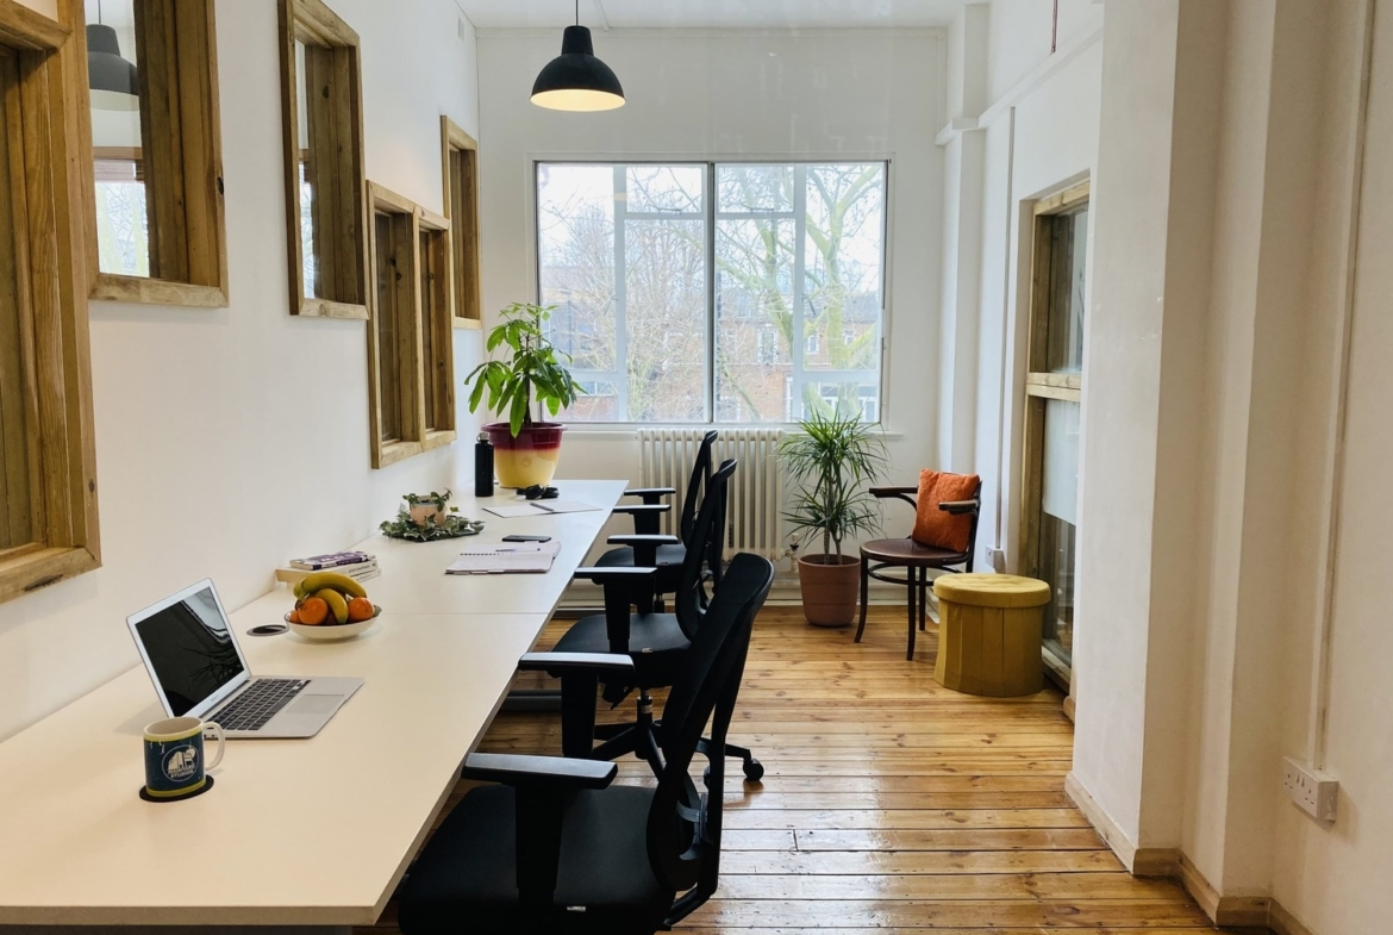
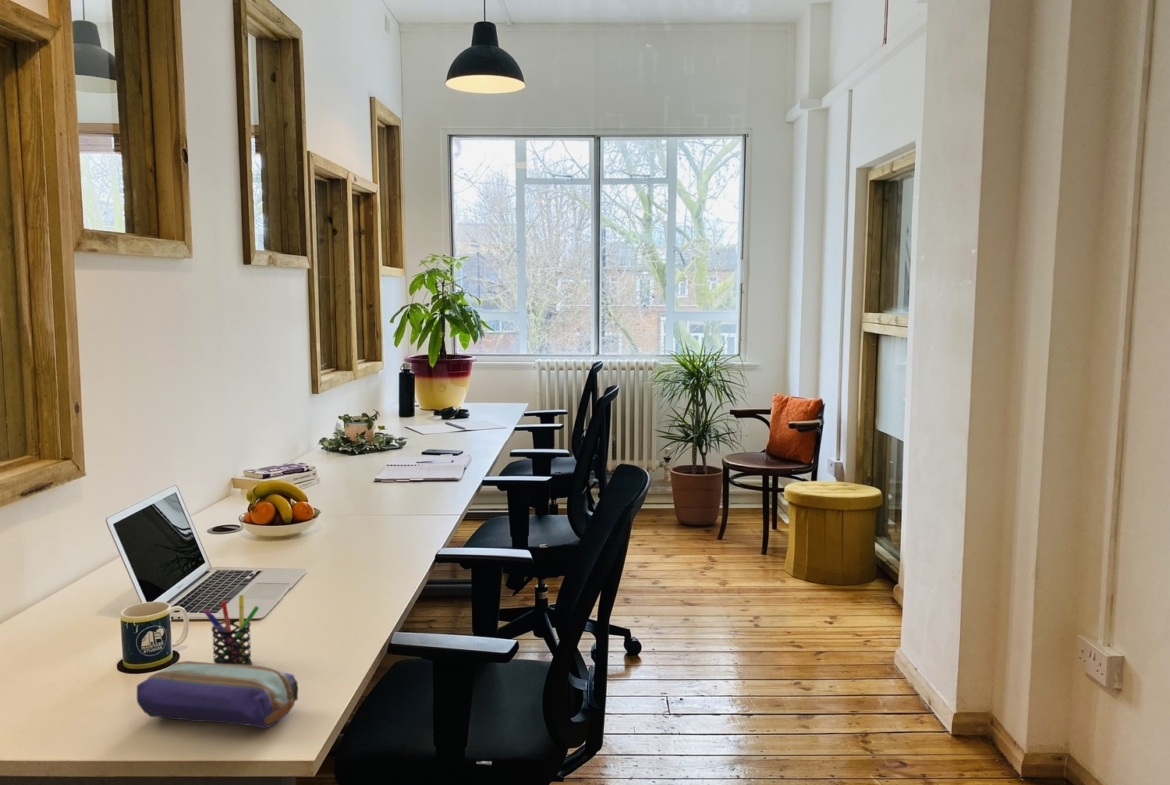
+ pen holder (235, 632)
+ pencil case (218, 694)
